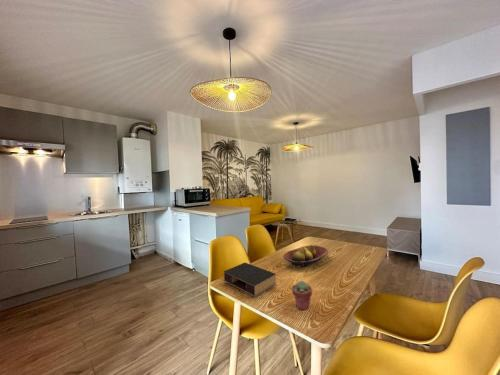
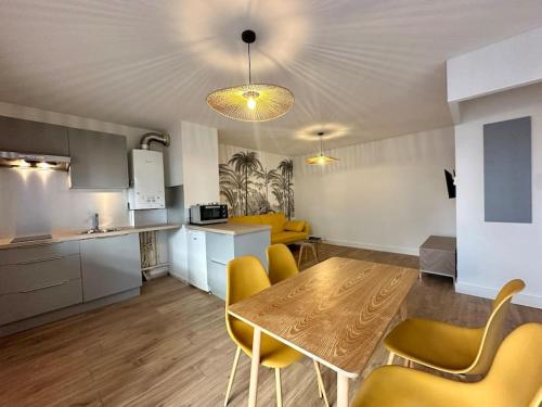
- potted succulent (302, 293)
- fruit bowl (306, 253)
- book (249, 278)
